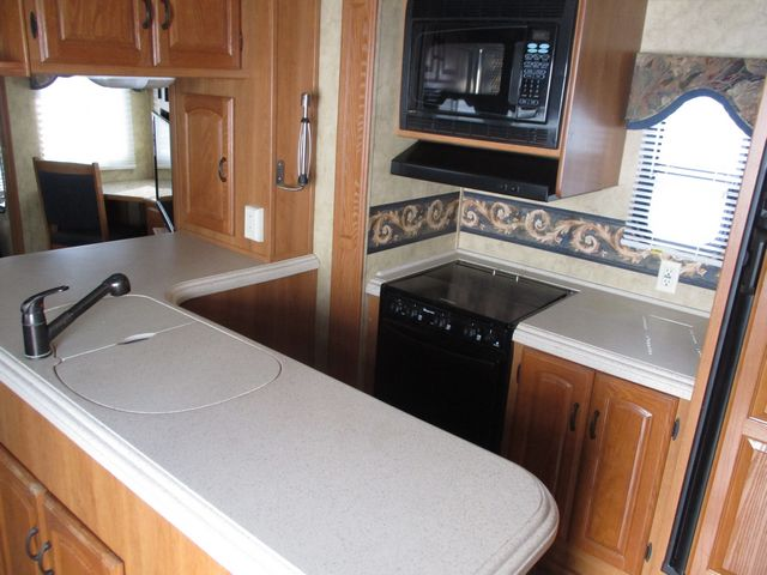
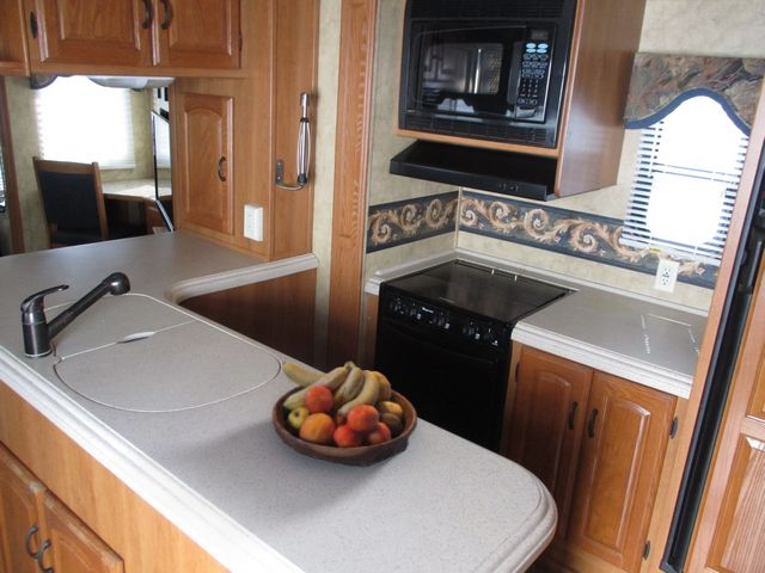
+ fruit bowl (343, 405)
